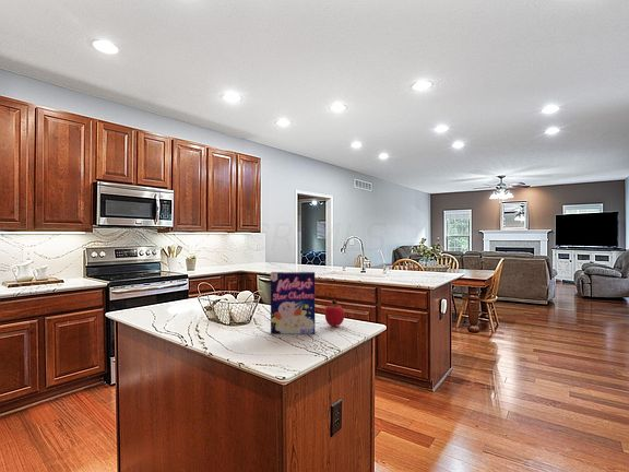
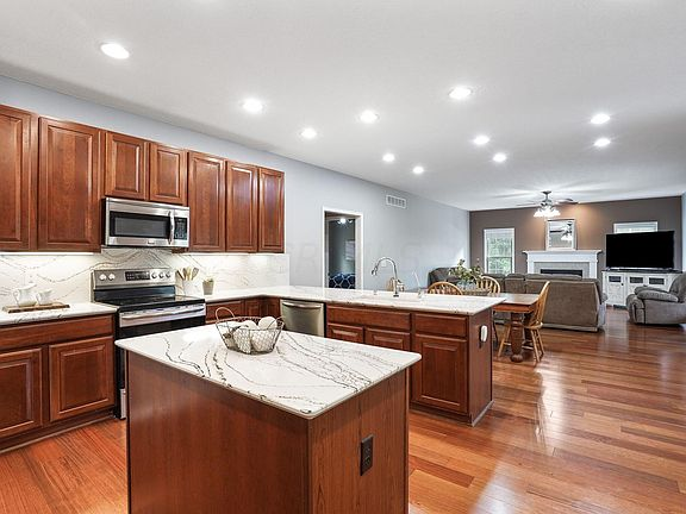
- fruit (334, 314)
- cereal box (293, 302)
